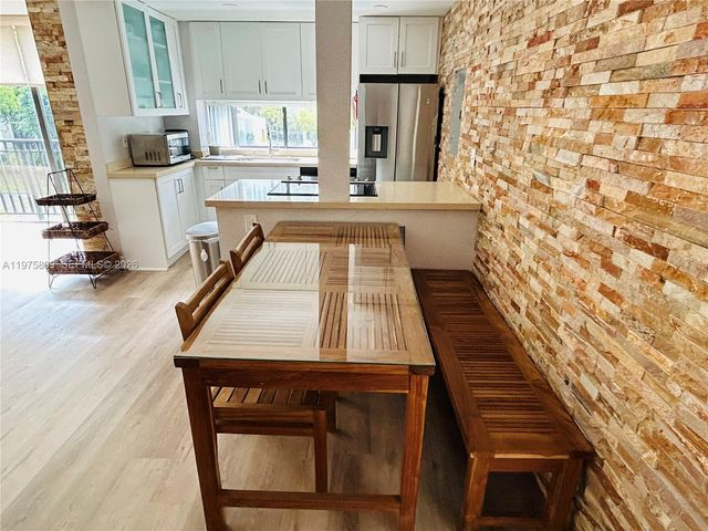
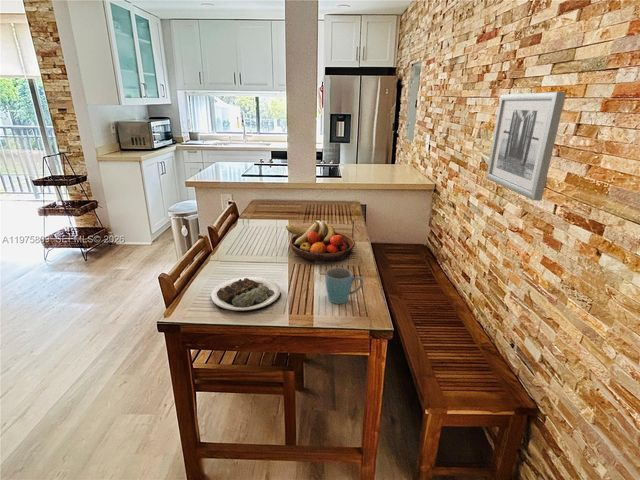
+ mug (344, 286)
+ wall art (518, 142)
+ fruit bowl (321, 239)
+ plate (246, 291)
